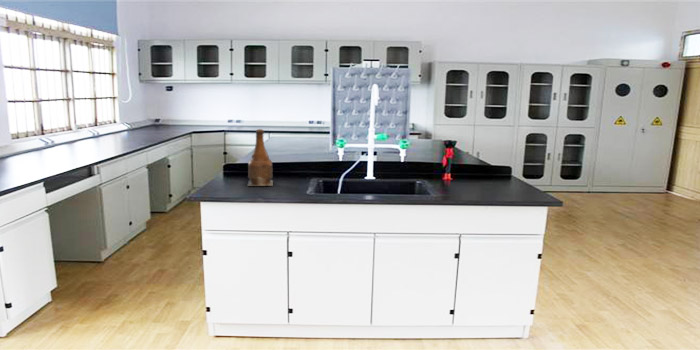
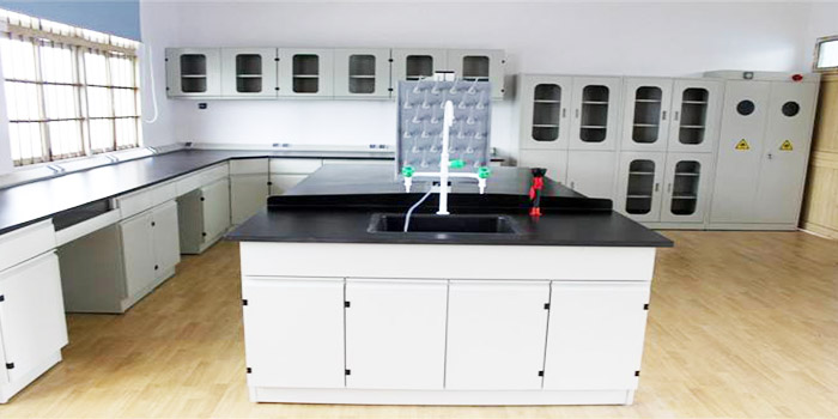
- bottle (260, 156)
